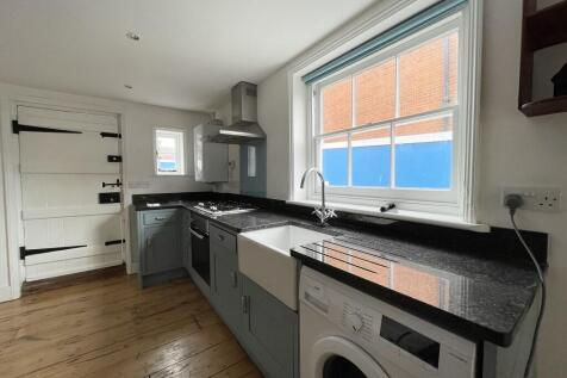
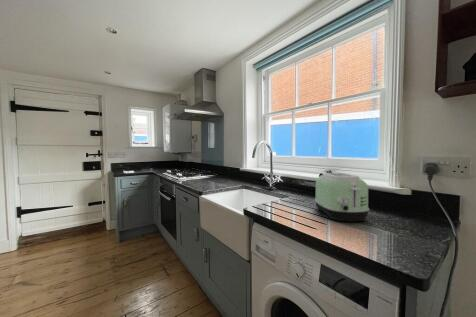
+ toaster (340, 195)
